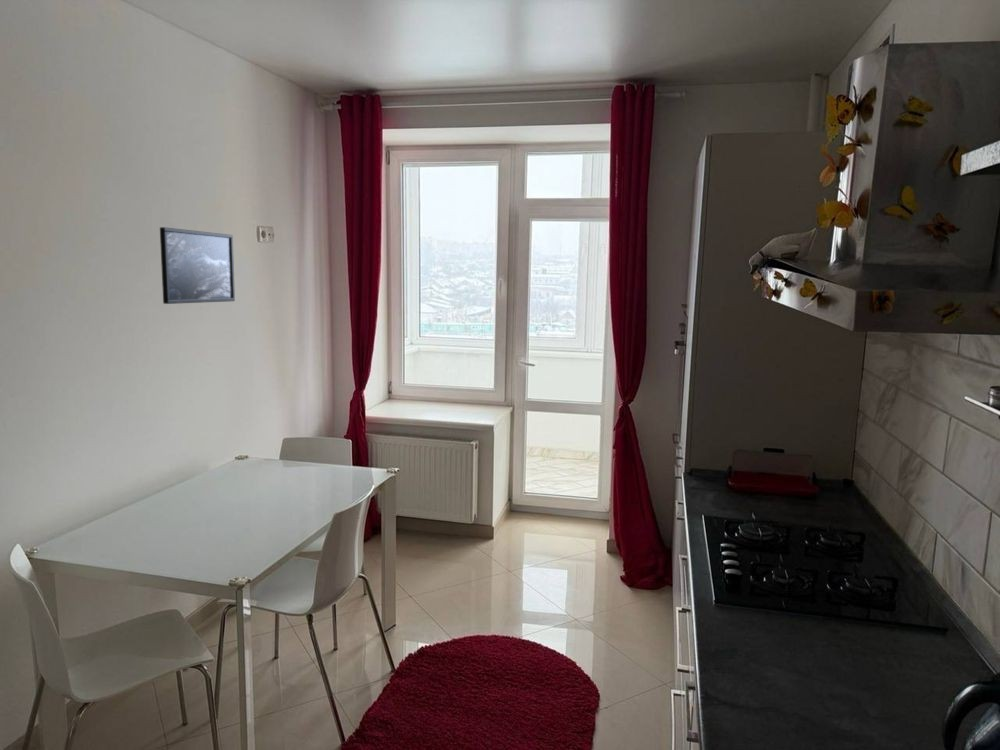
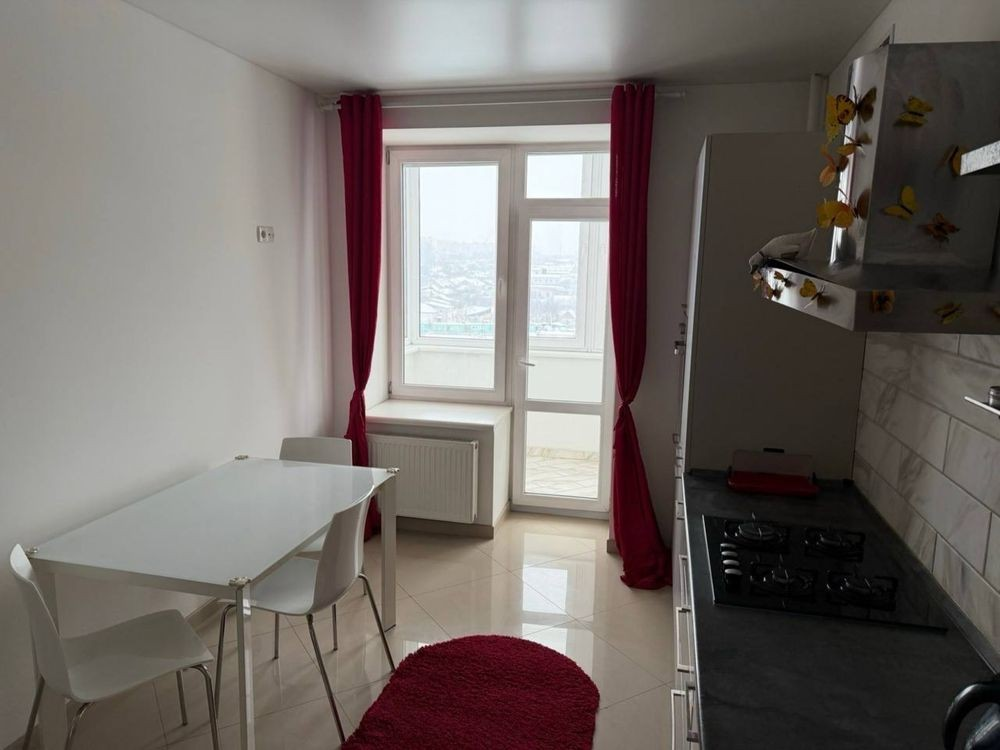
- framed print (200, 267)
